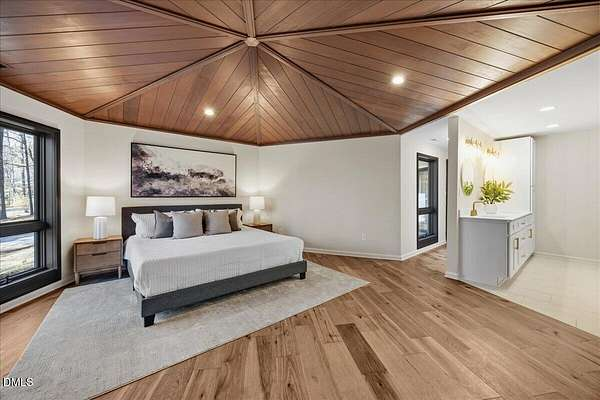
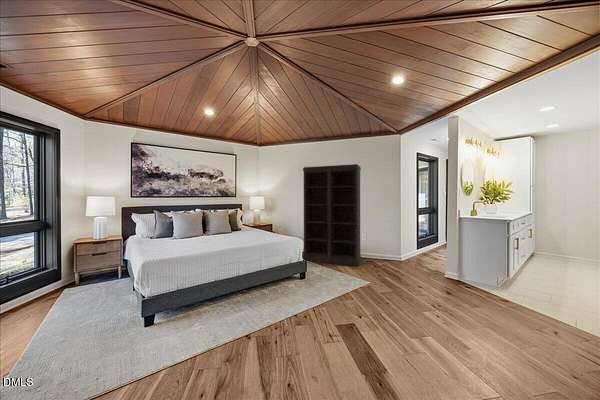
+ bookshelf (331, 213)
